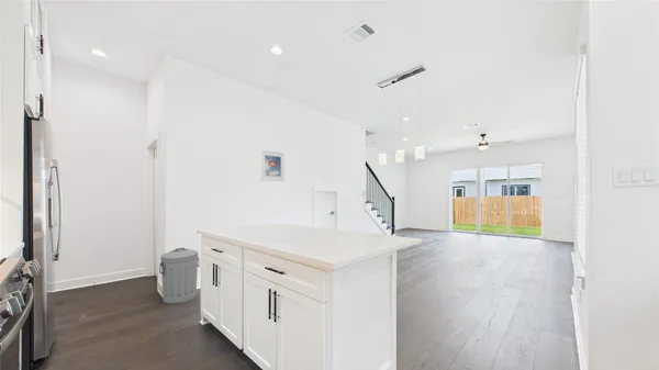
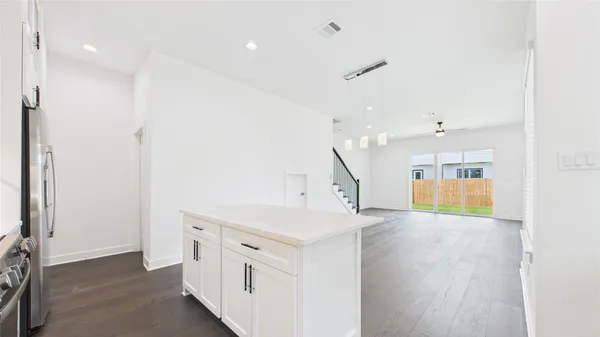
- trash can (179, 272)
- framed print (272, 166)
